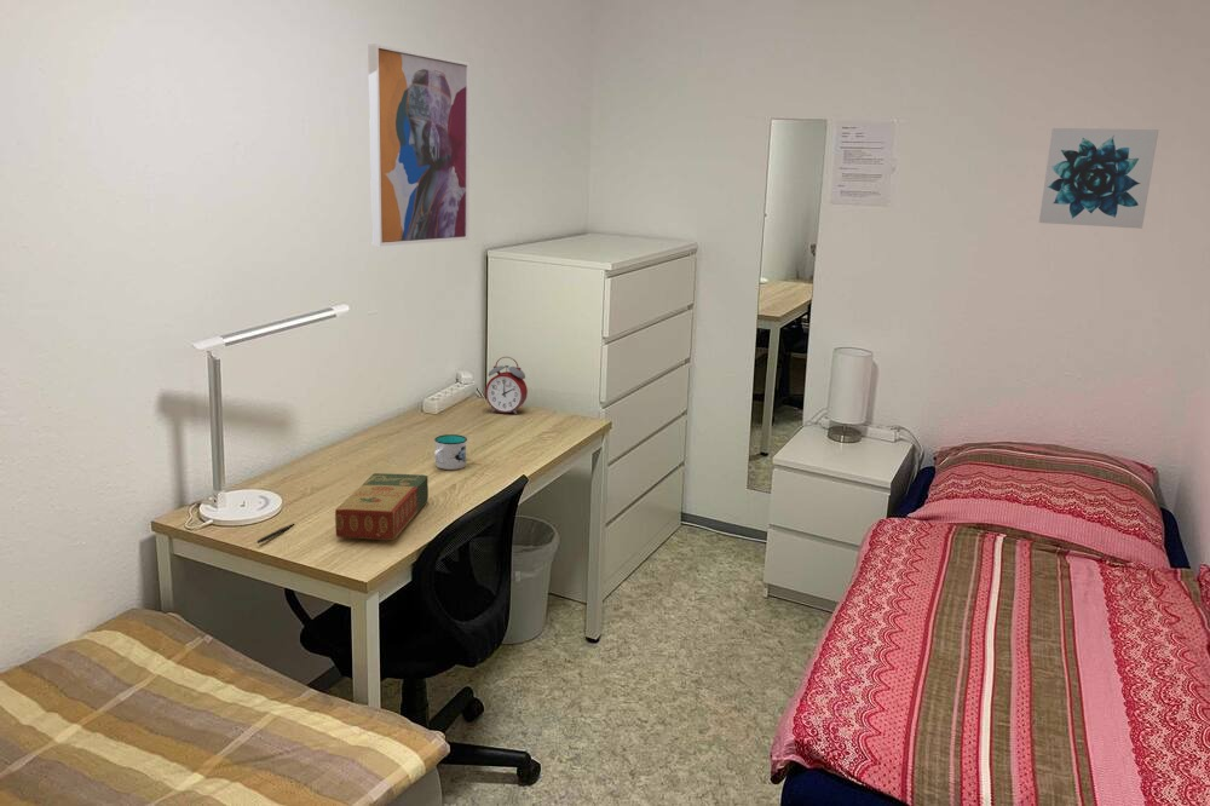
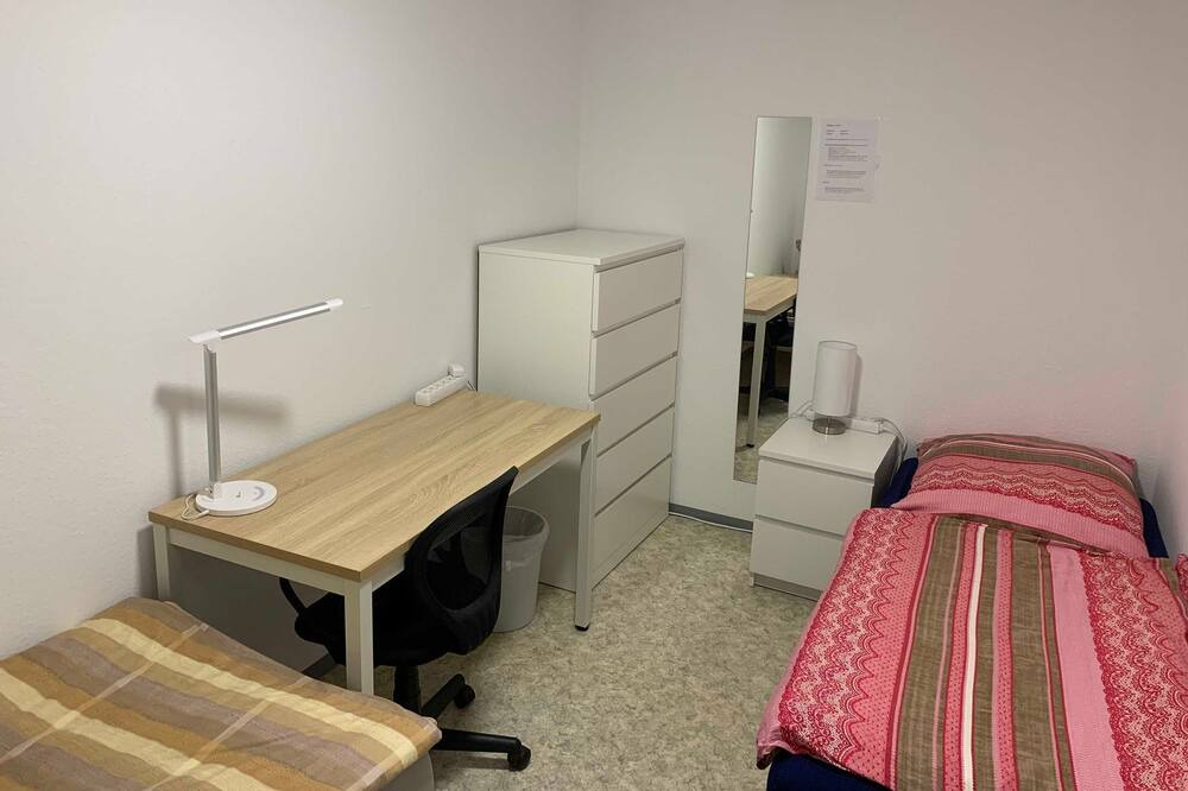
- mug (448, 453)
- book (384, 505)
- wall art (1096, 177)
- alarm clock (506, 384)
- pen (277, 531)
- wall art (422, 150)
